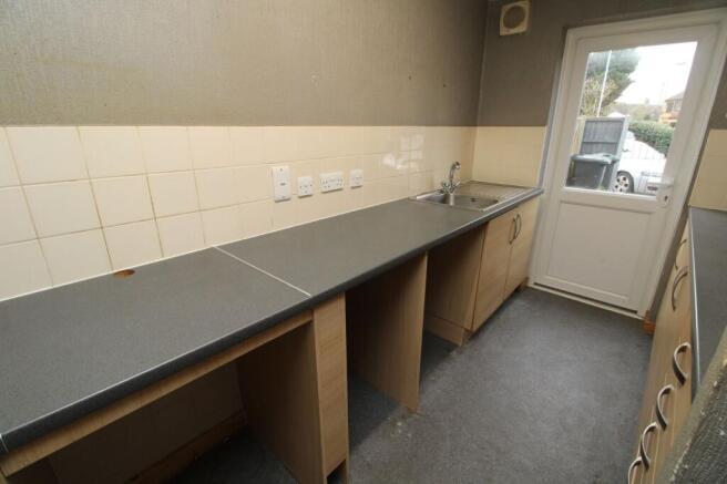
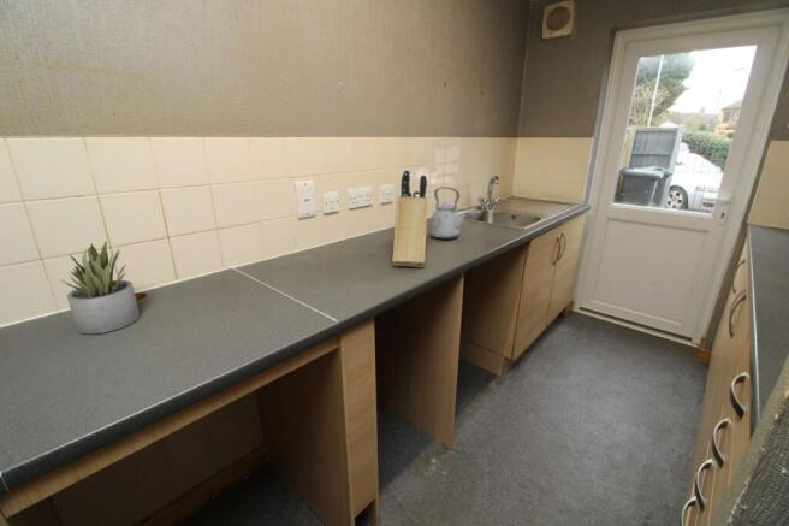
+ succulent plant (99, 283)
+ kettle (450, 213)
+ knife block (411, 214)
